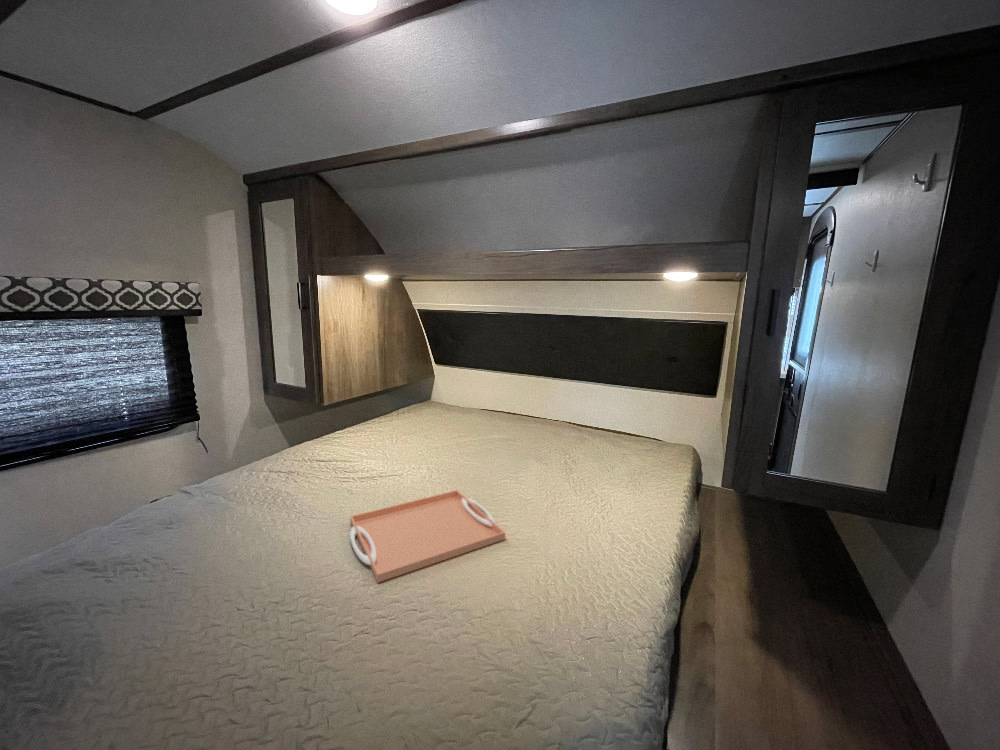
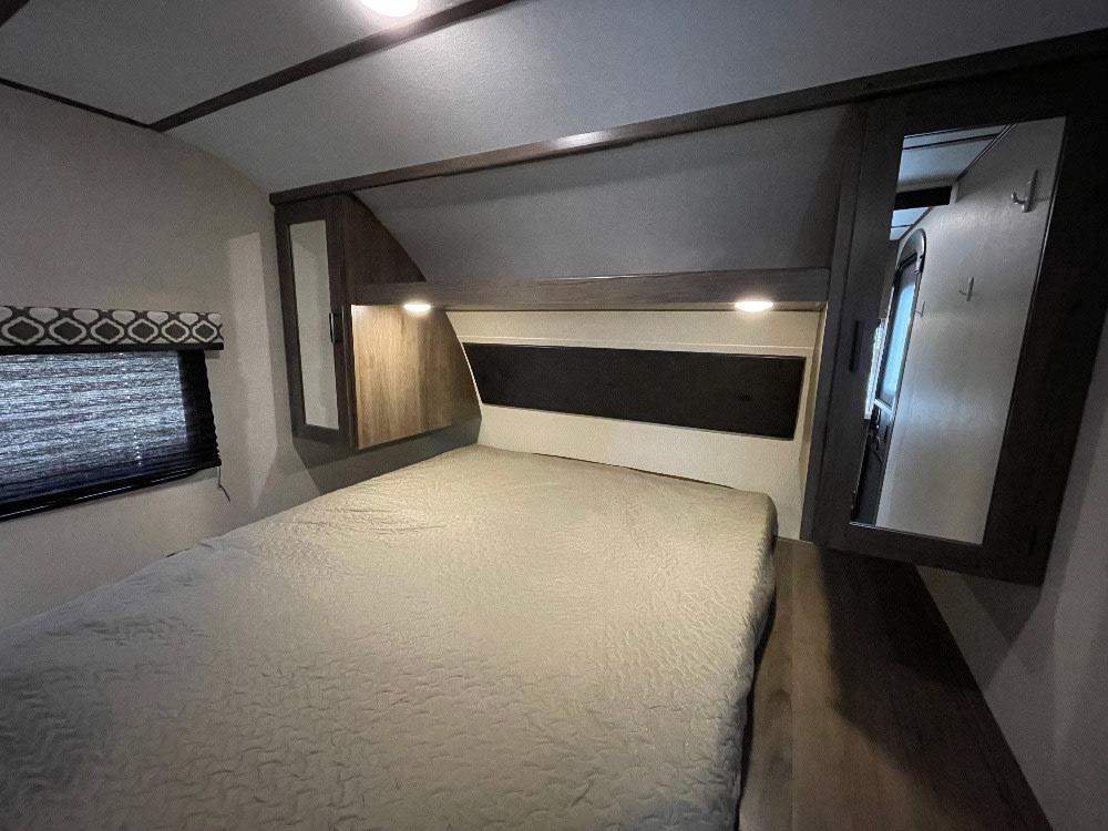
- serving tray (425, 527)
